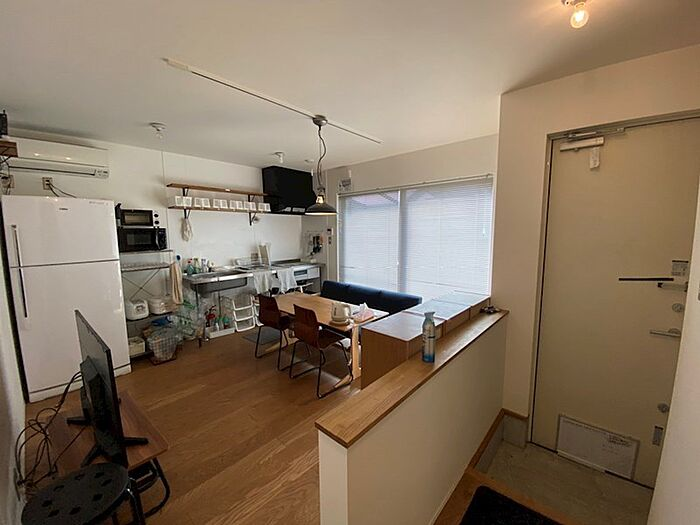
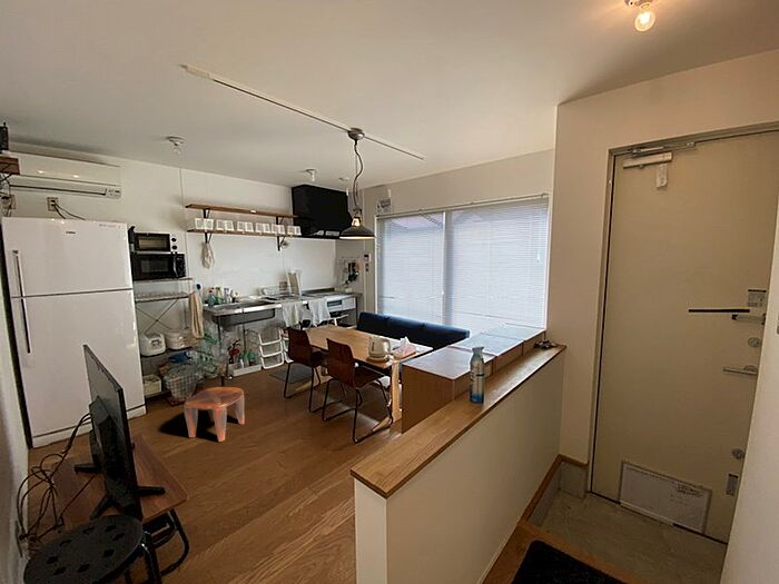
+ stool (216, 413)
